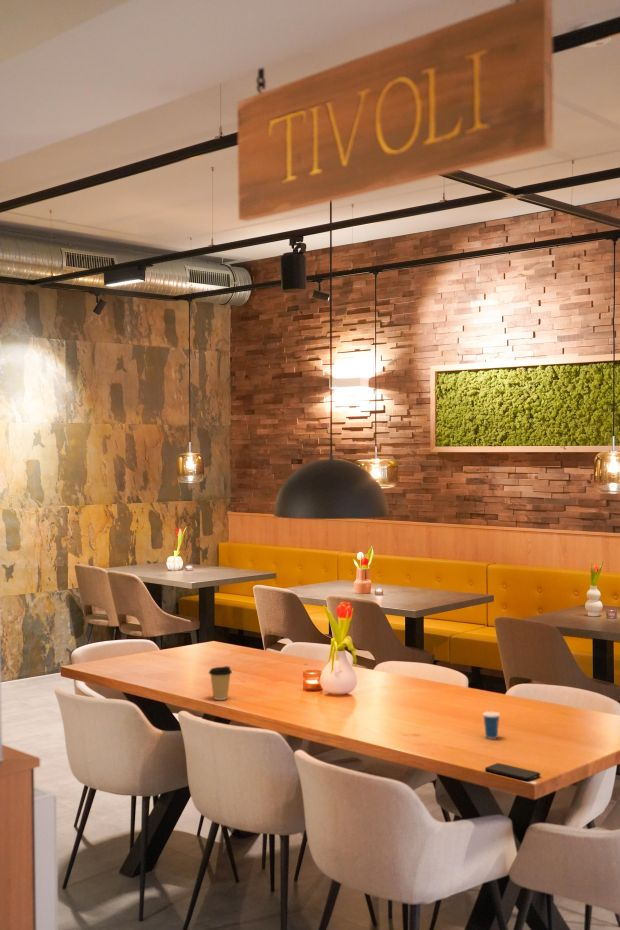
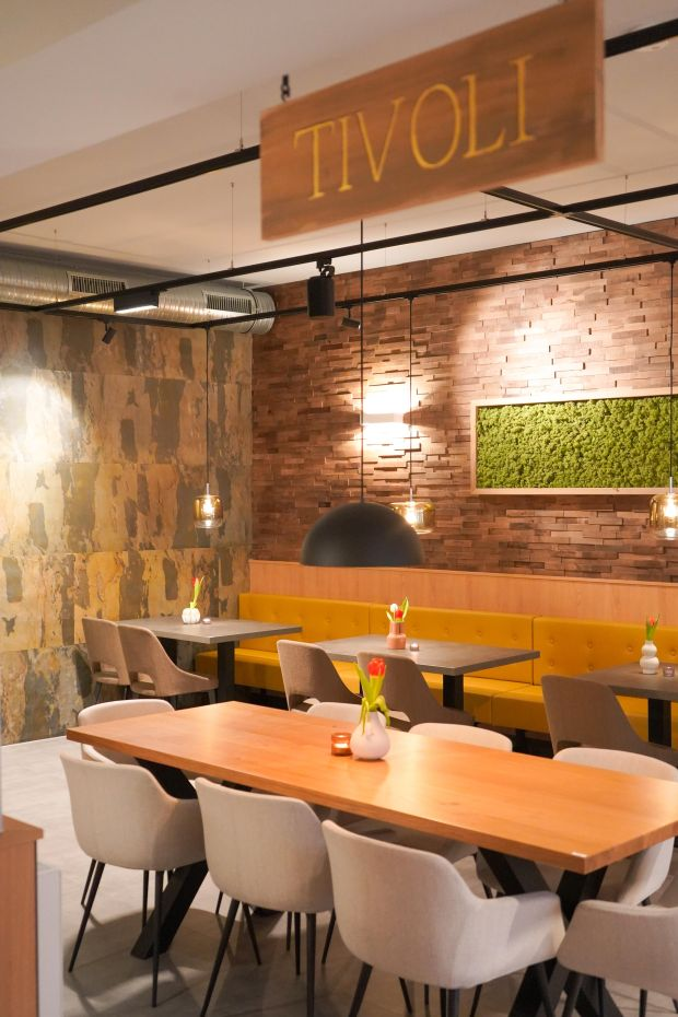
- smartphone (512, 771)
- coffee cup (220, 683)
- cup (491, 718)
